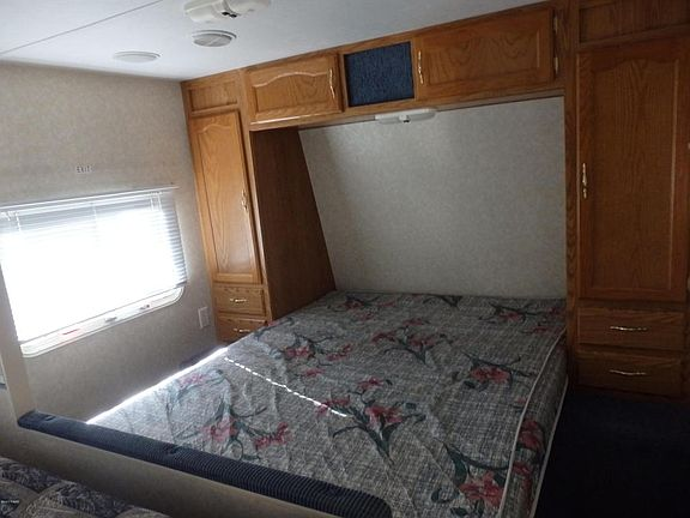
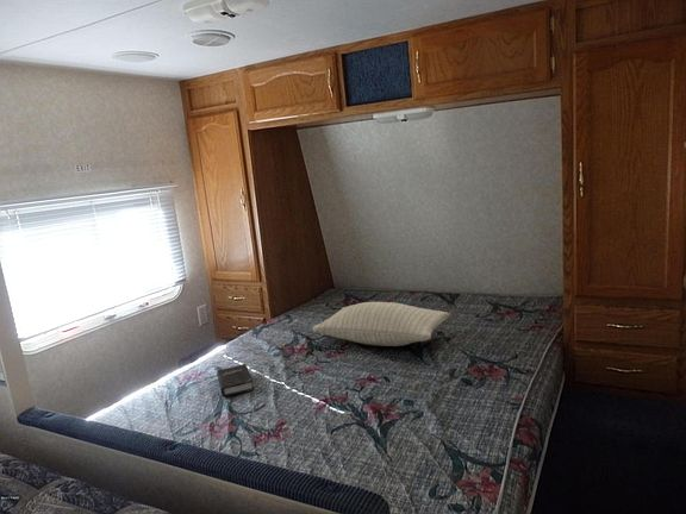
+ hardback book (235, 380)
+ pillow (381, 322)
